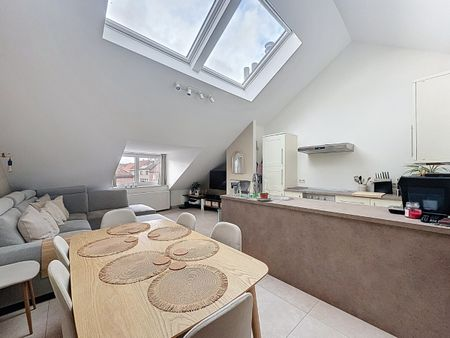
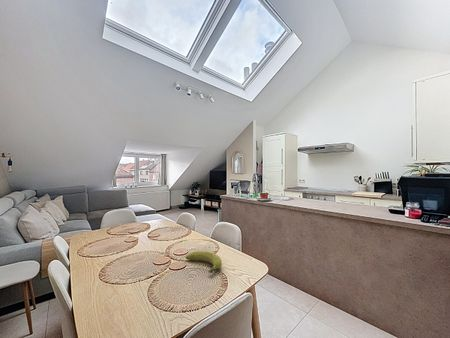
+ fruit (203, 259)
